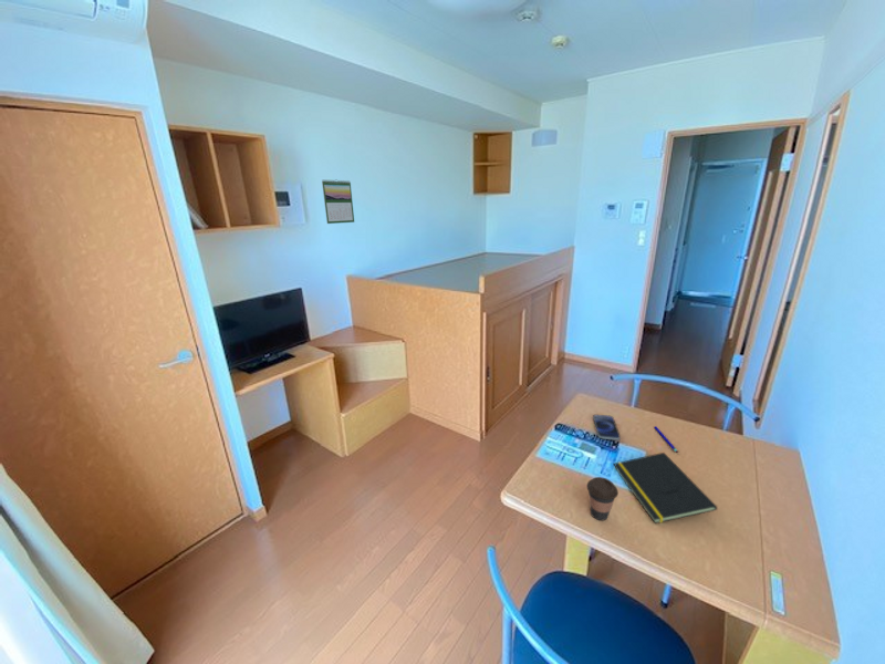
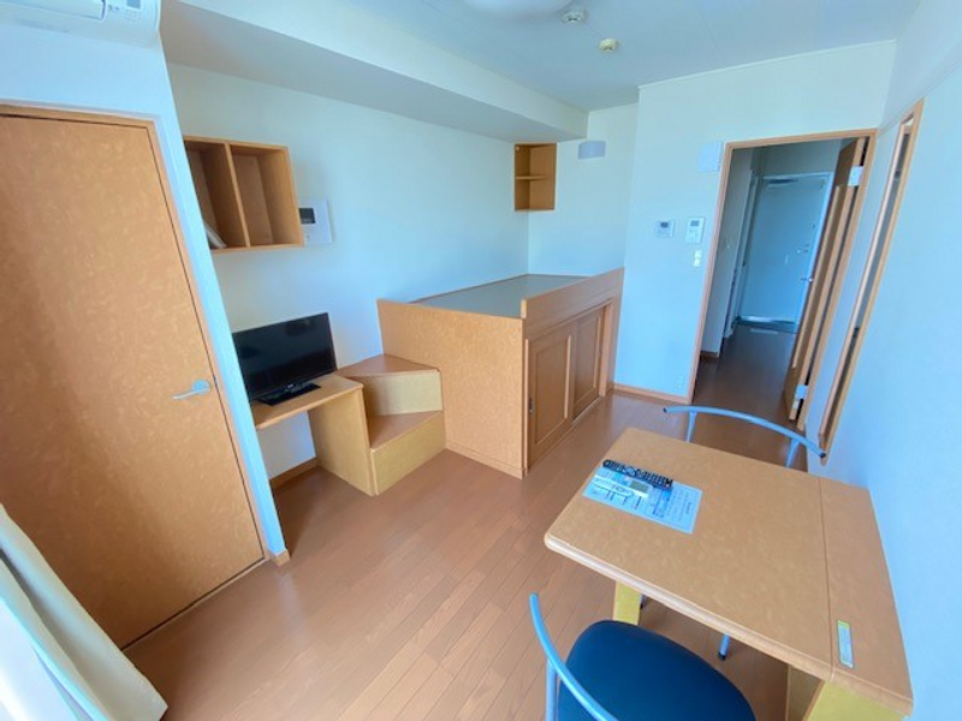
- pen (665, 438)
- smartphone (605, 426)
- coffee cup (601, 499)
- calendar (339, 201)
- notepad (659, 484)
